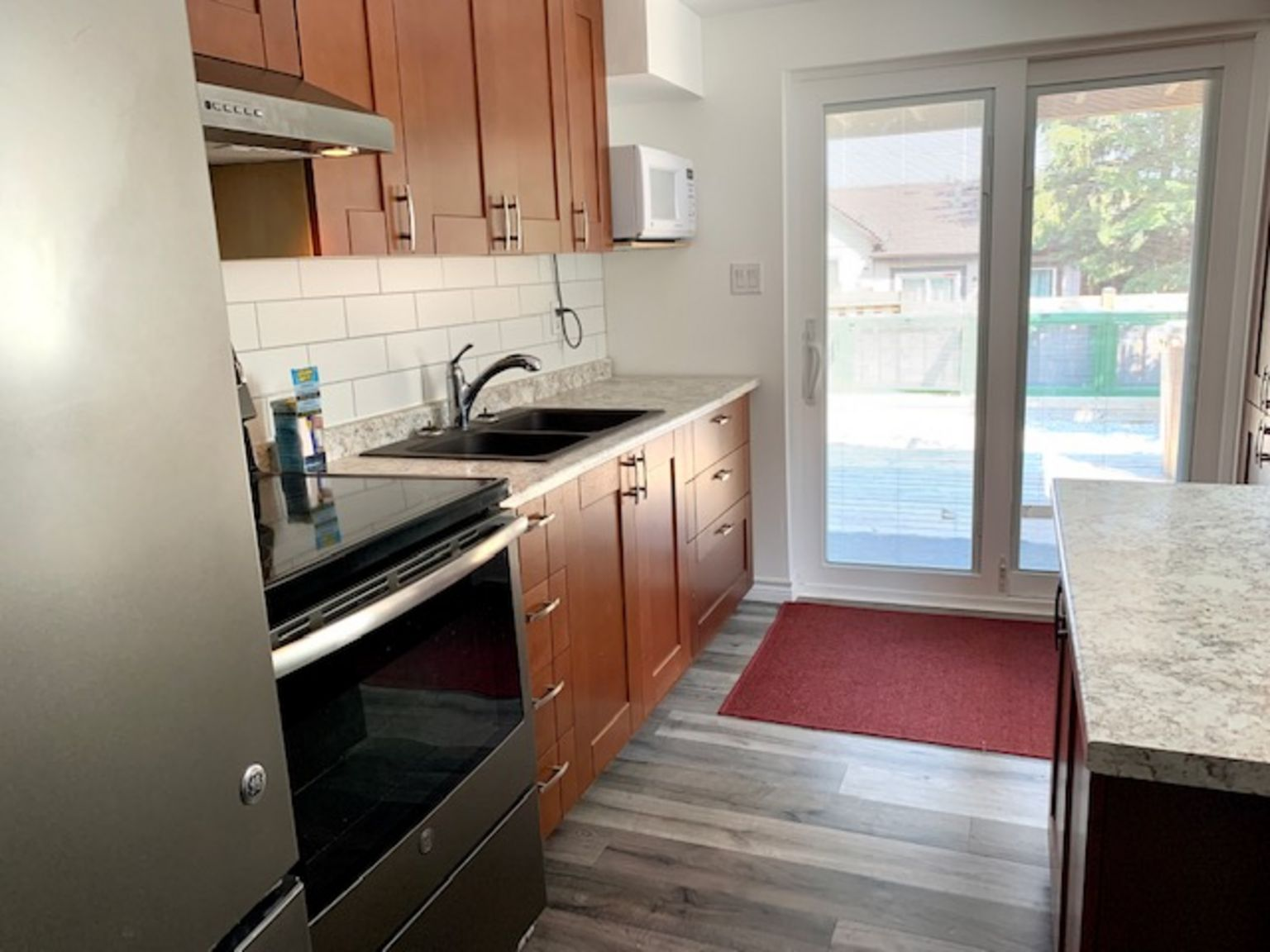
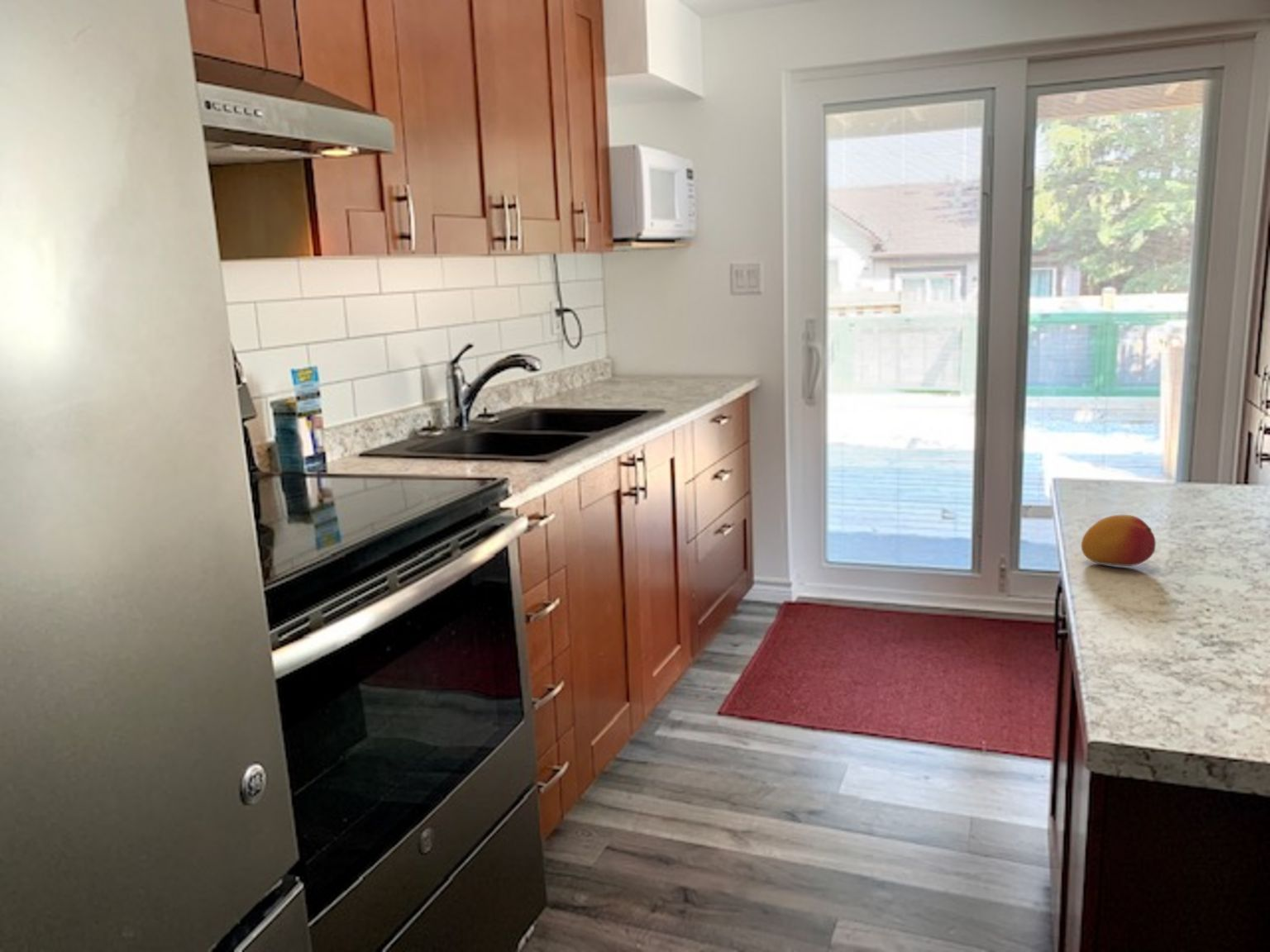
+ fruit (1118, 540)
